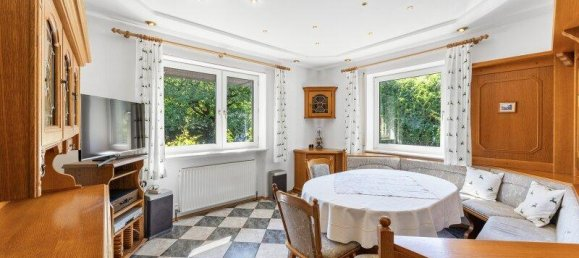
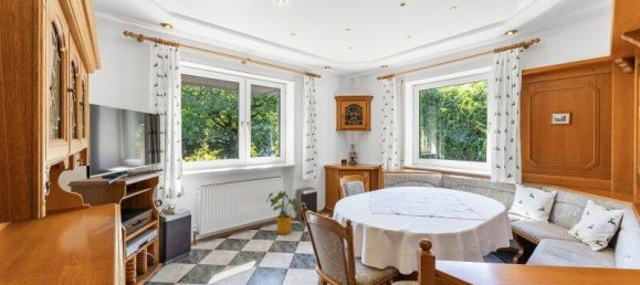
+ house plant (282, 212)
